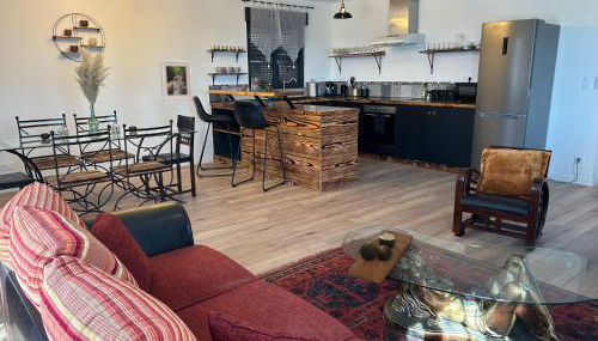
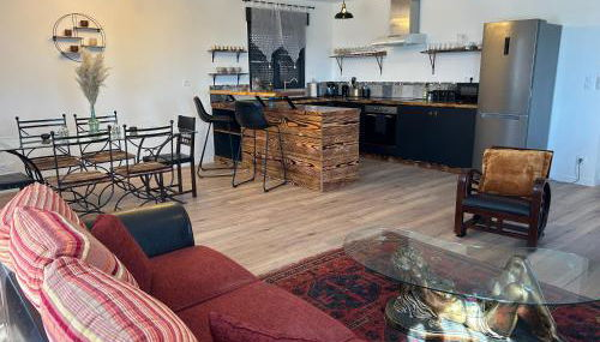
- decorative tray (383, 243)
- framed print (176, 80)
